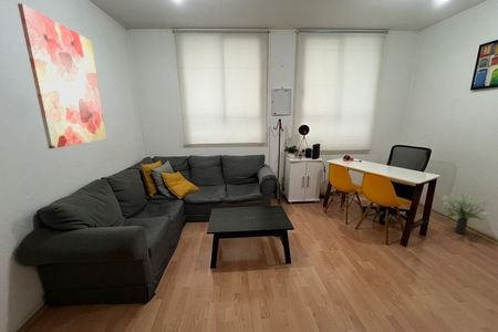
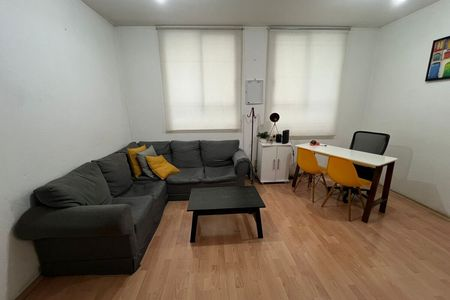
- potted plant (465, 214)
- wall art (72, 87)
